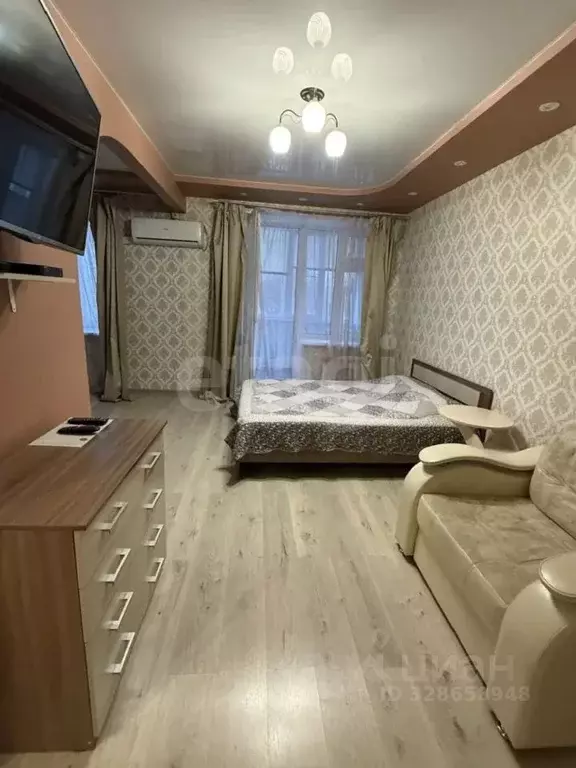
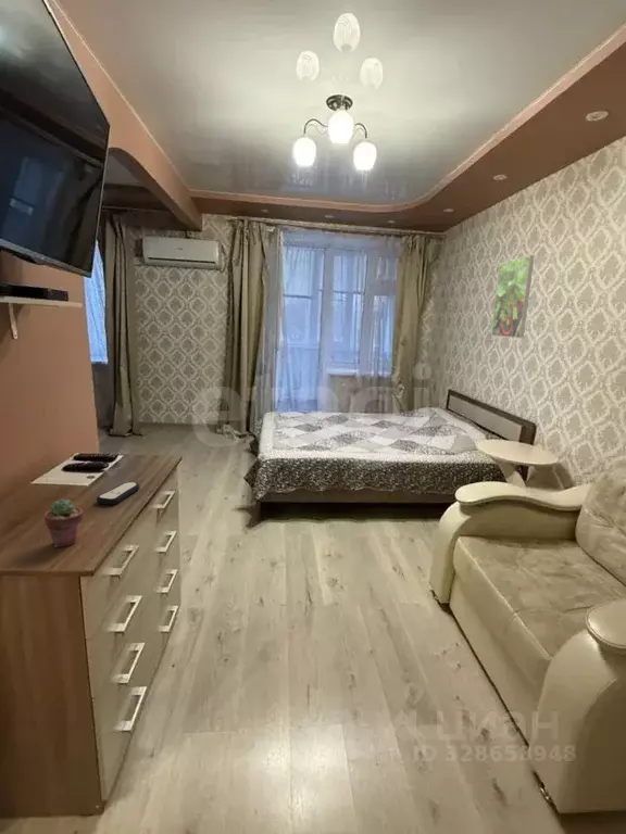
+ remote control (120, 492)
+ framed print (511, 299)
+ potted succulent (63, 520)
